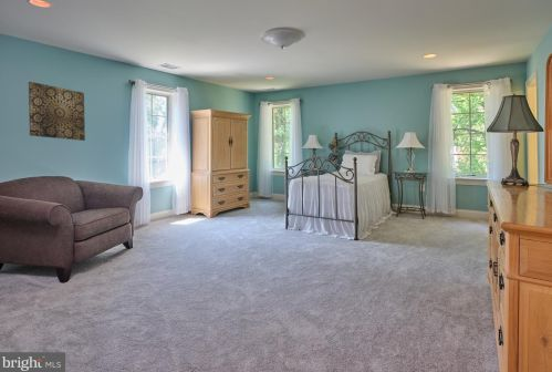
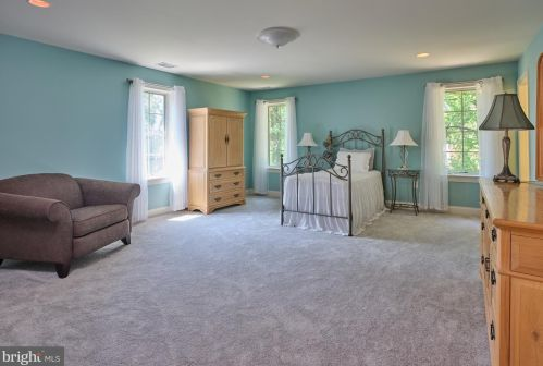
- wall art (58, 113)
